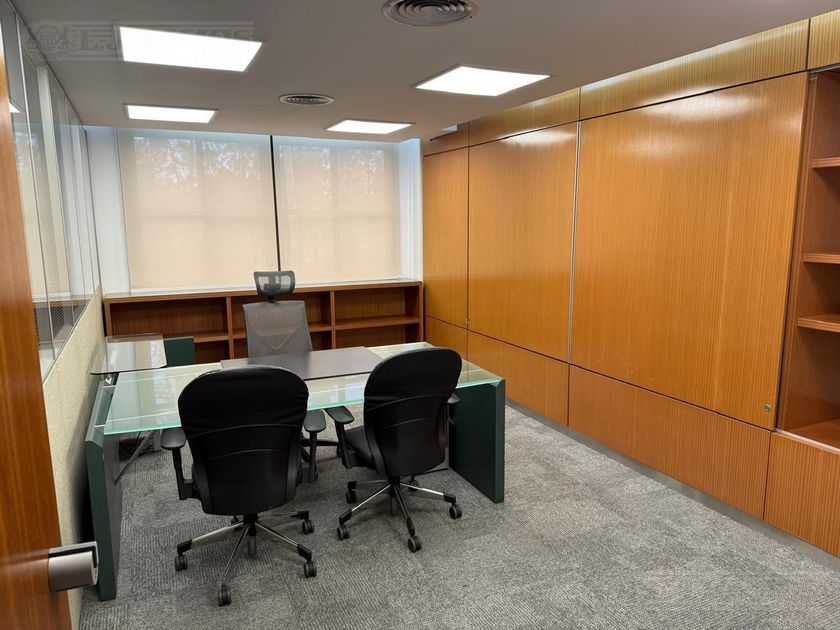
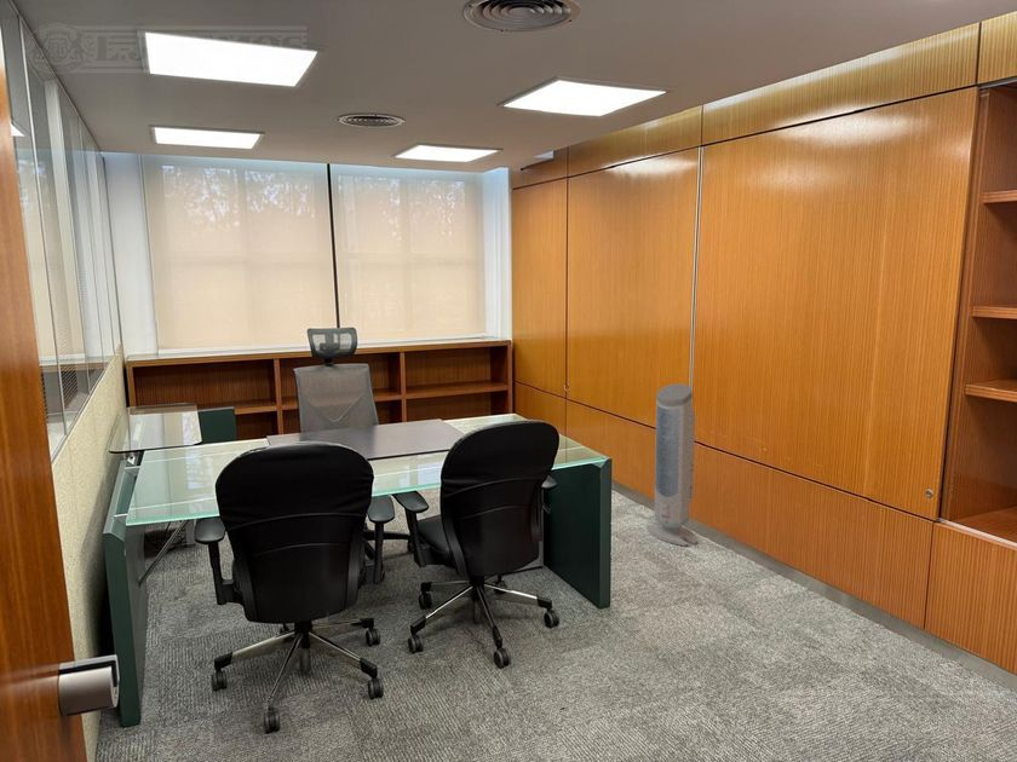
+ air purifier (672, 461)
